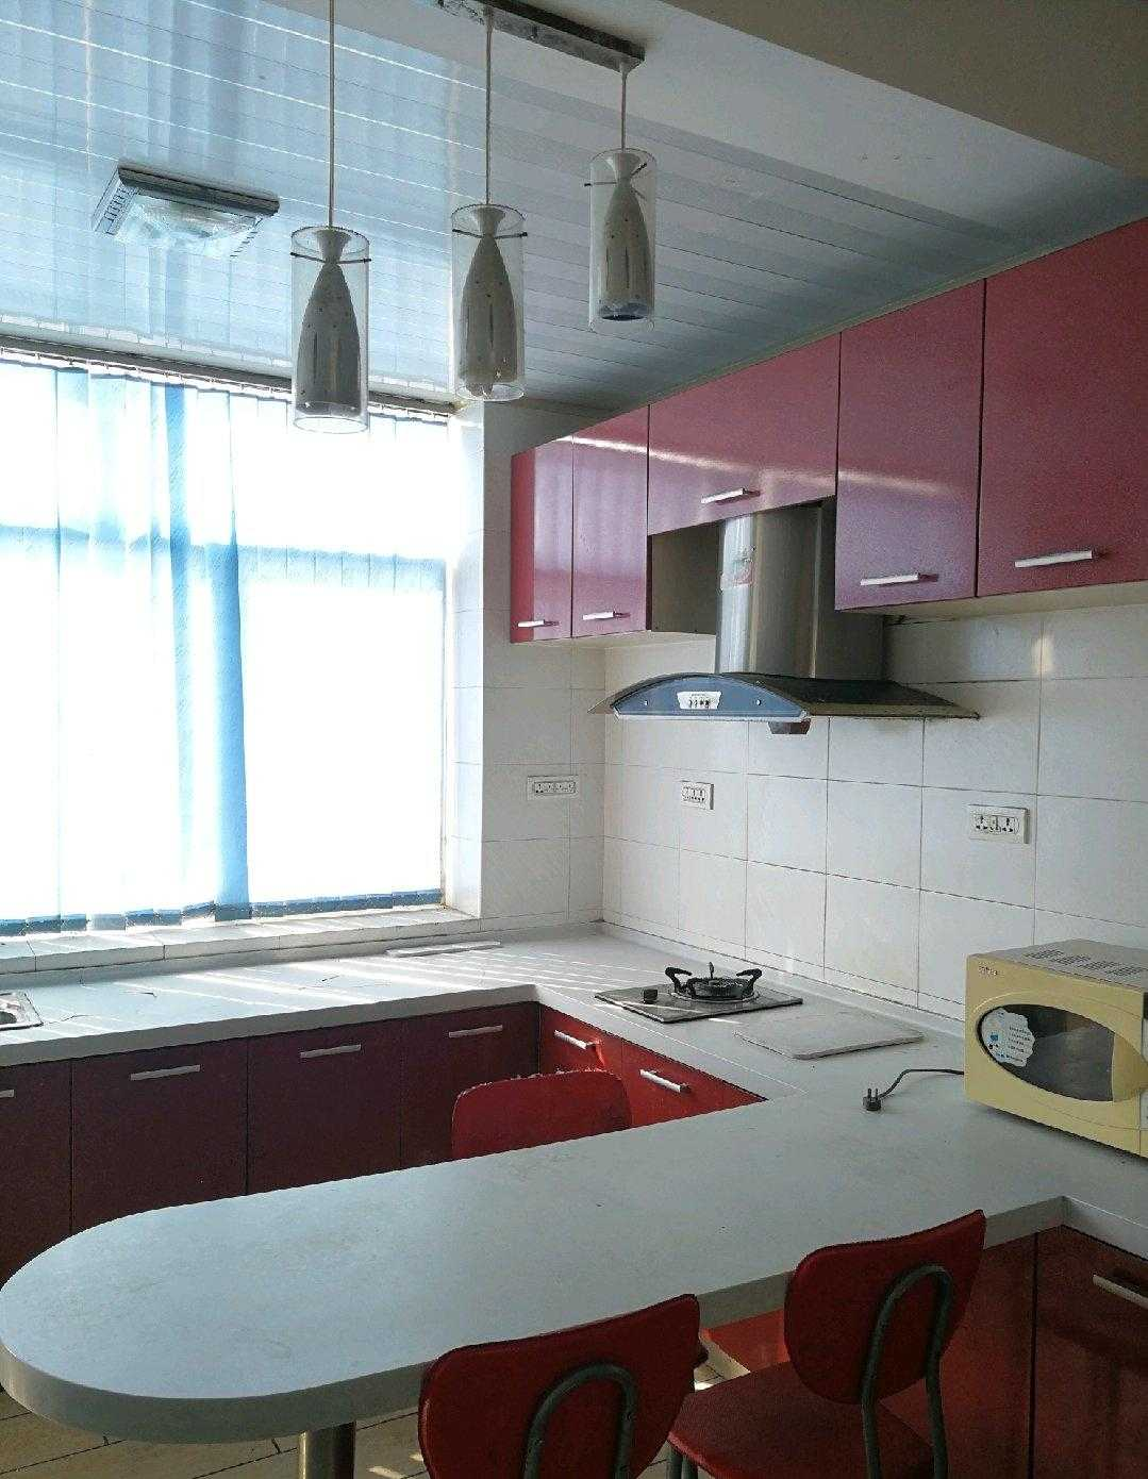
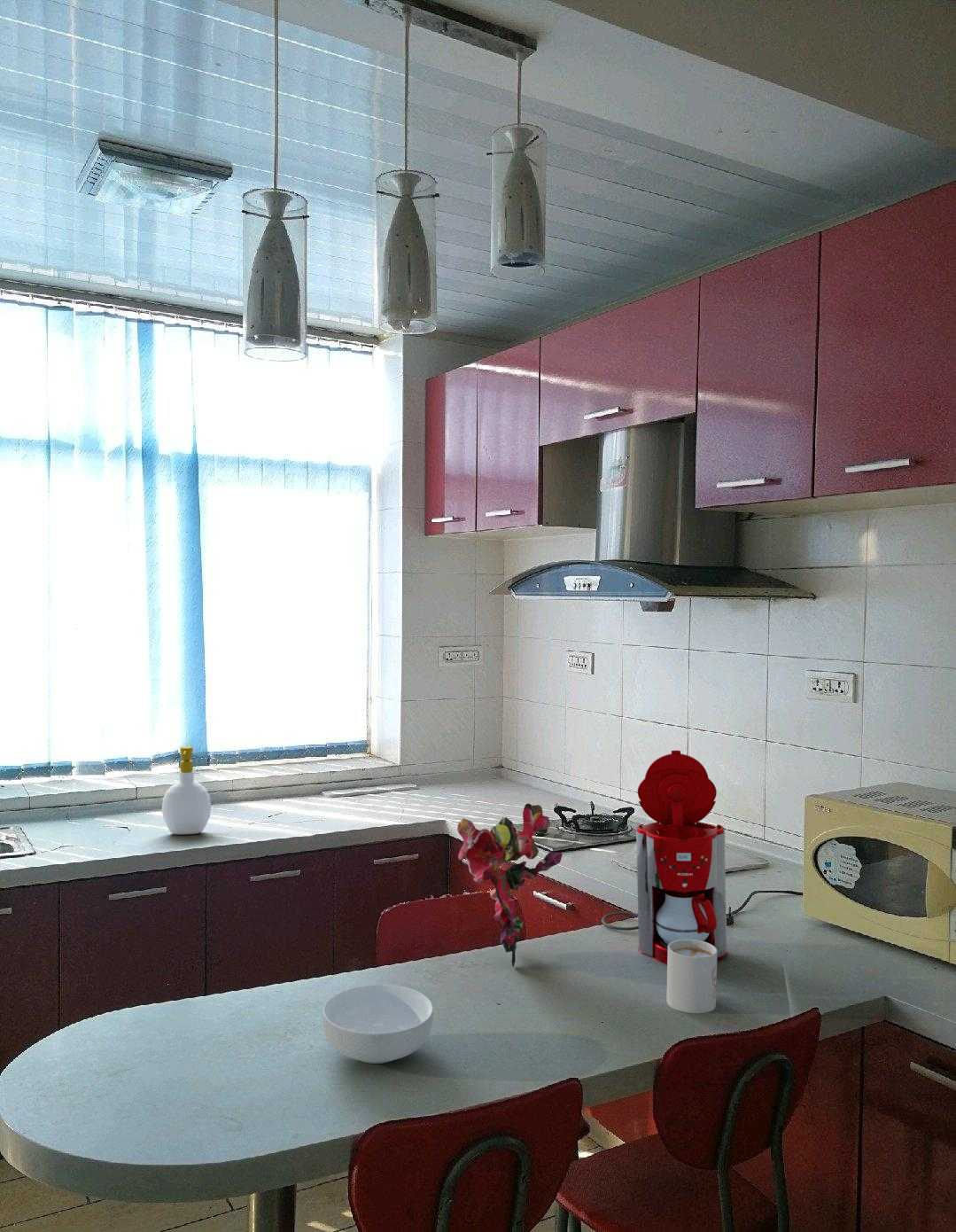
+ flower (512, 885)
+ coffee maker (663, 842)
+ cereal bowl (377, 1029)
+ soap bottle (186, 790)
+ mug (693, 971)
